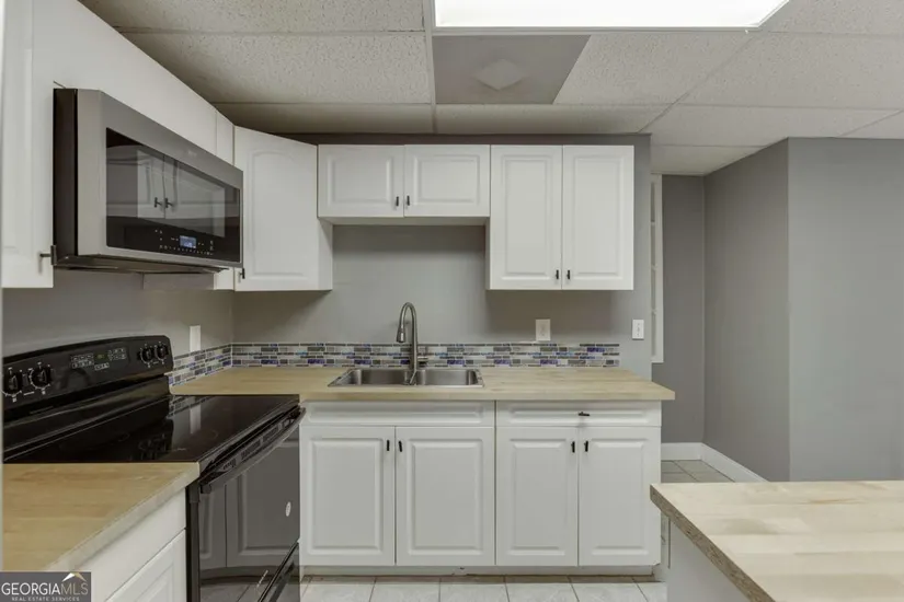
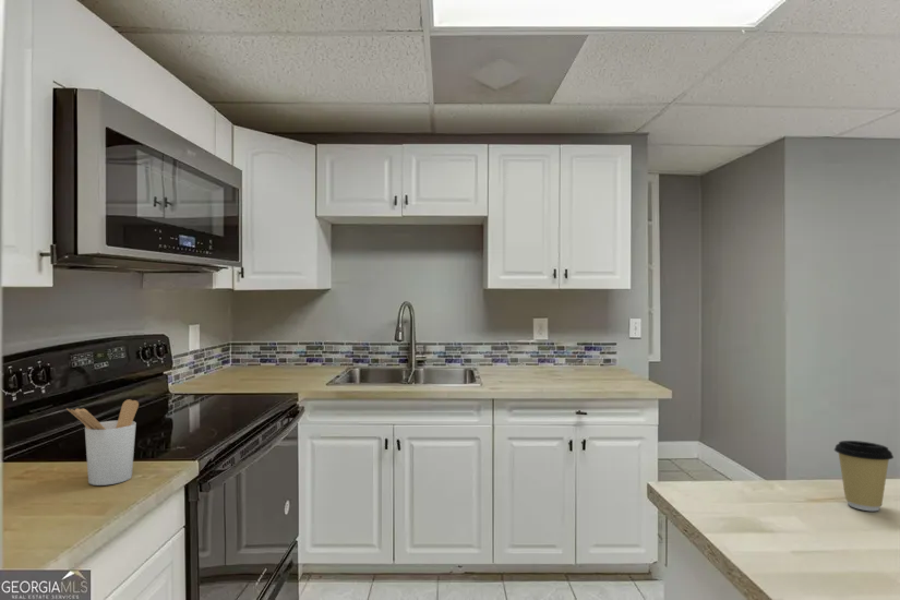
+ utensil holder (100, 441)
+ coffee cup (863, 473)
